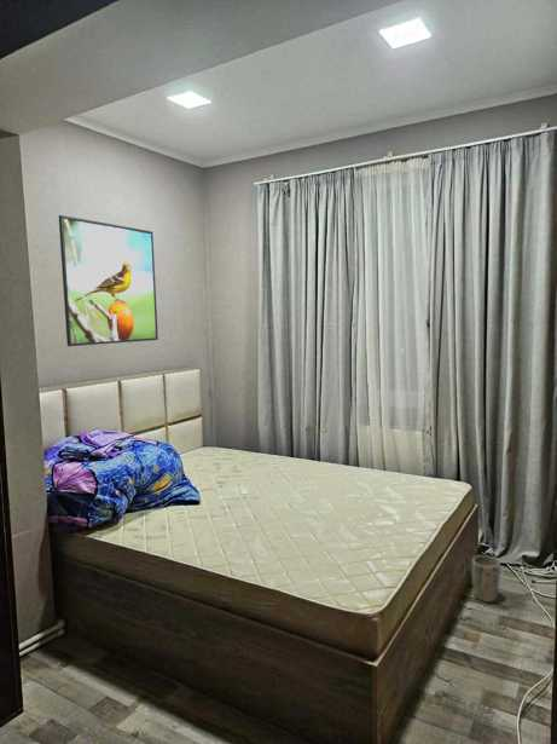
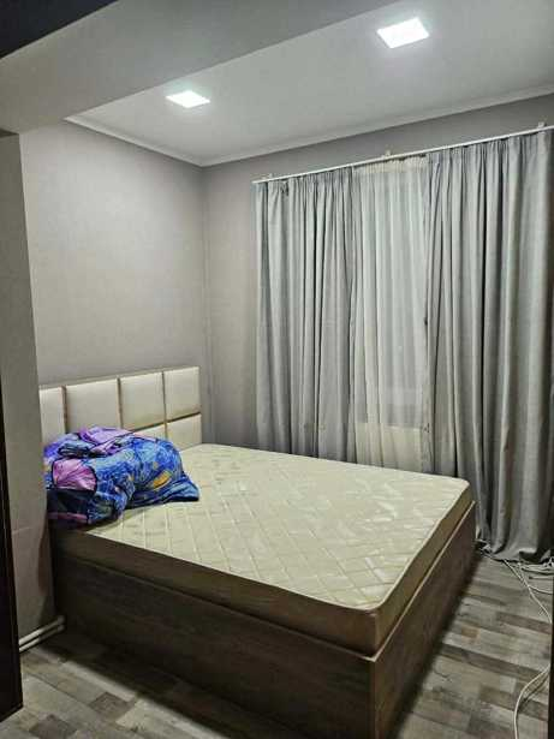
- plant pot (485, 578)
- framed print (114, 283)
